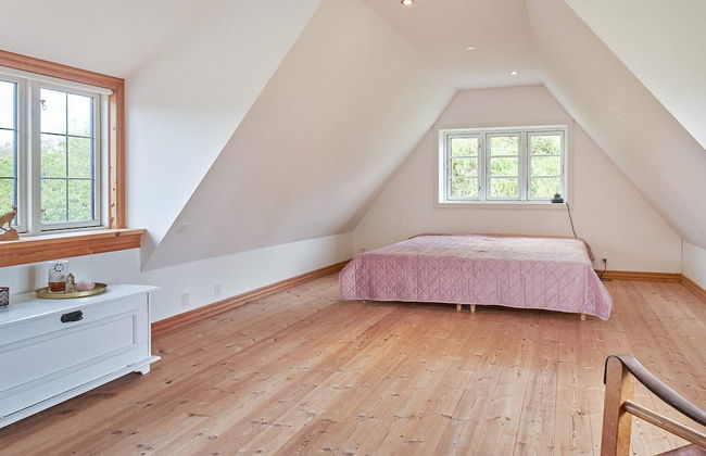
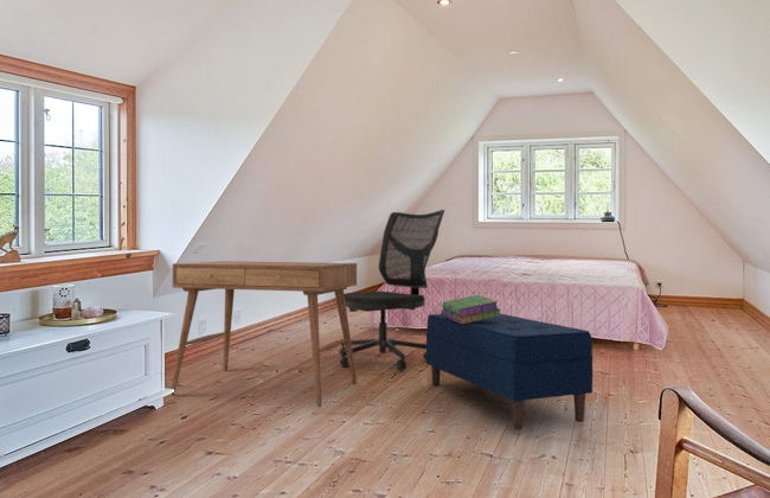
+ desk (231, 320)
+ stack of books (470, 312)
+ office chair (386, 282)
+ bench (500, 362)
